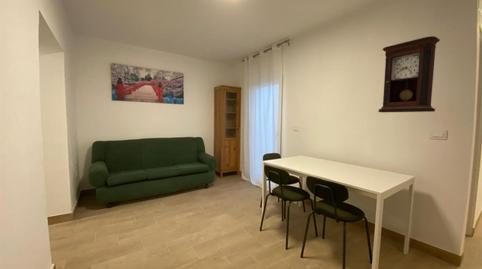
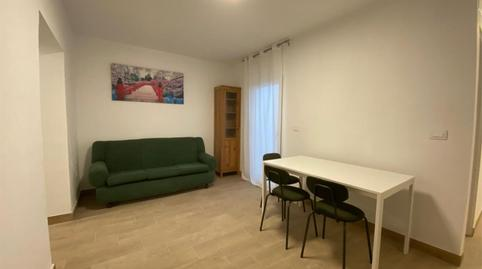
- pendulum clock (405, 78)
